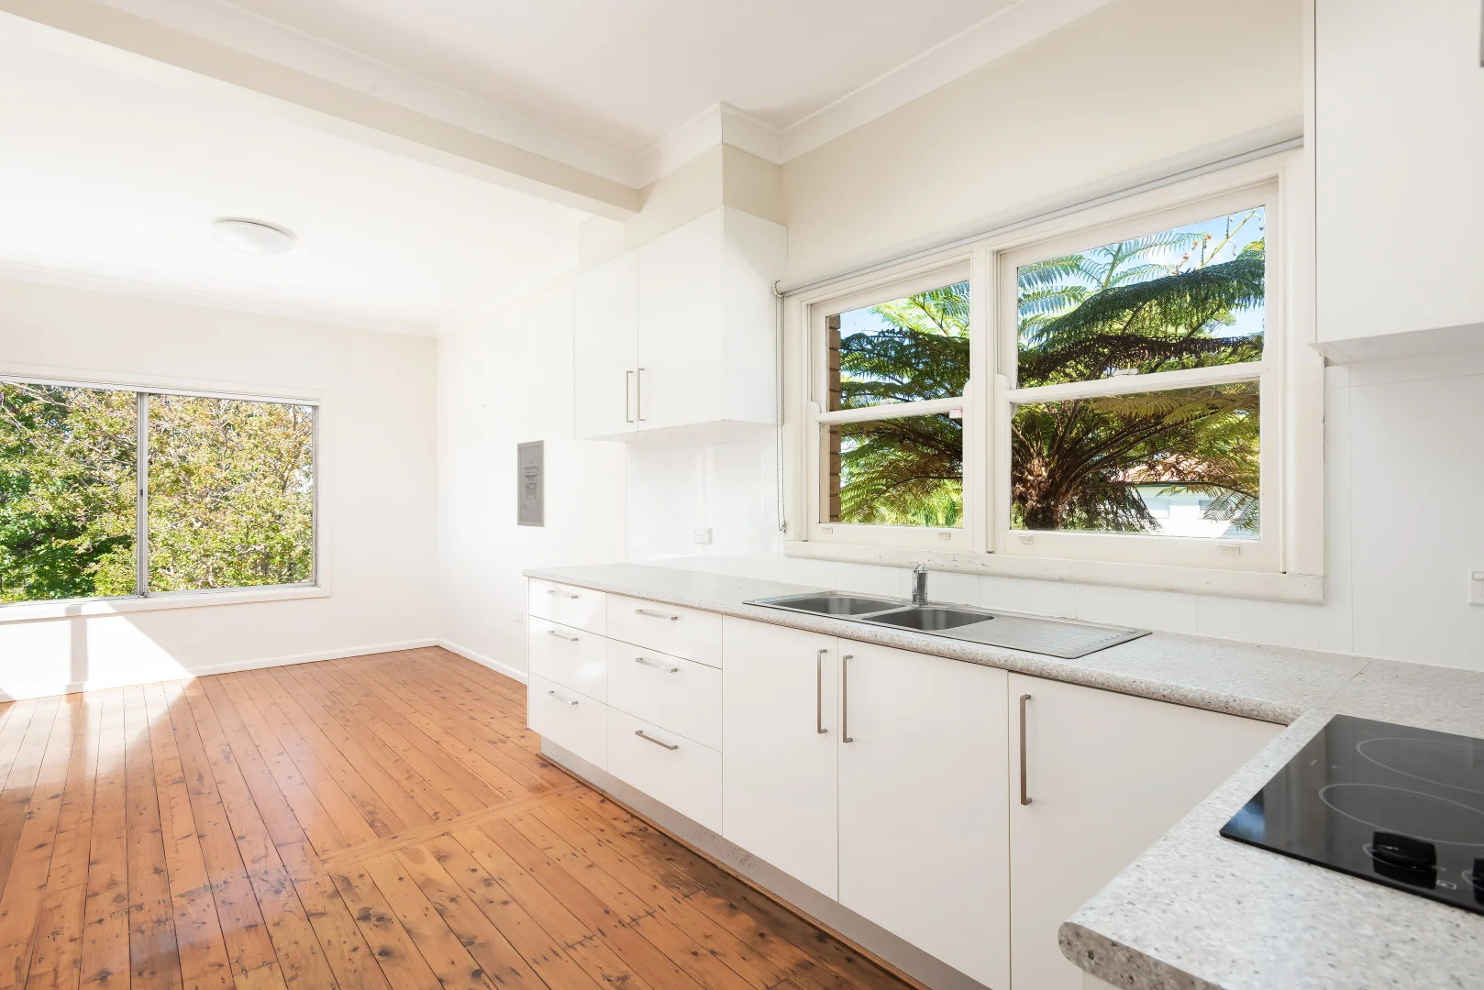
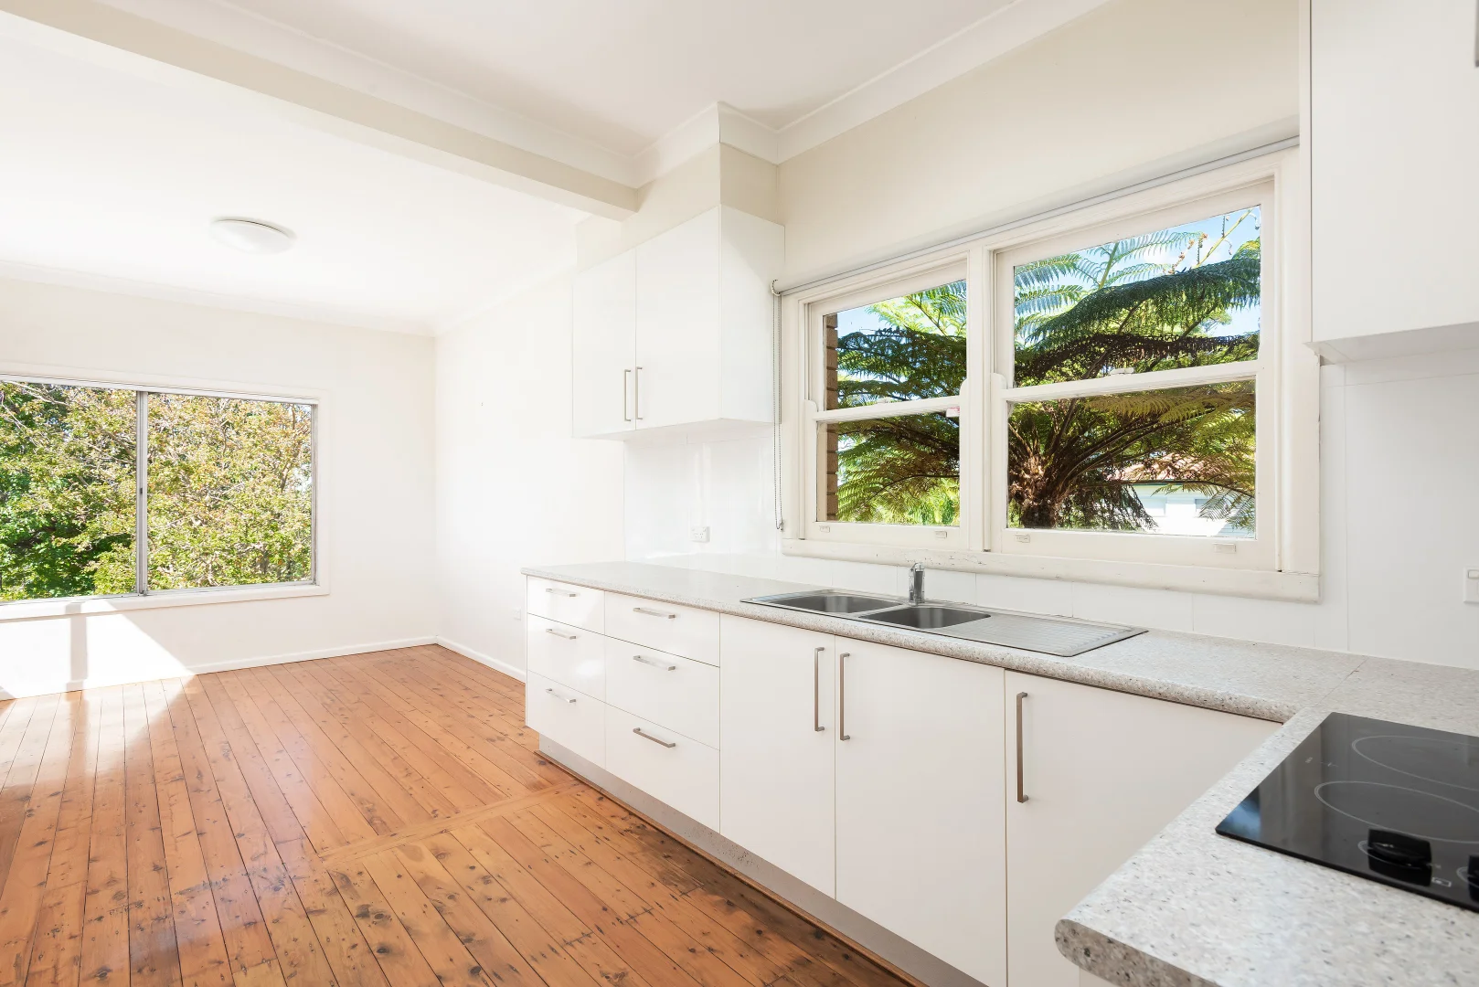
- wall art (531, 484)
